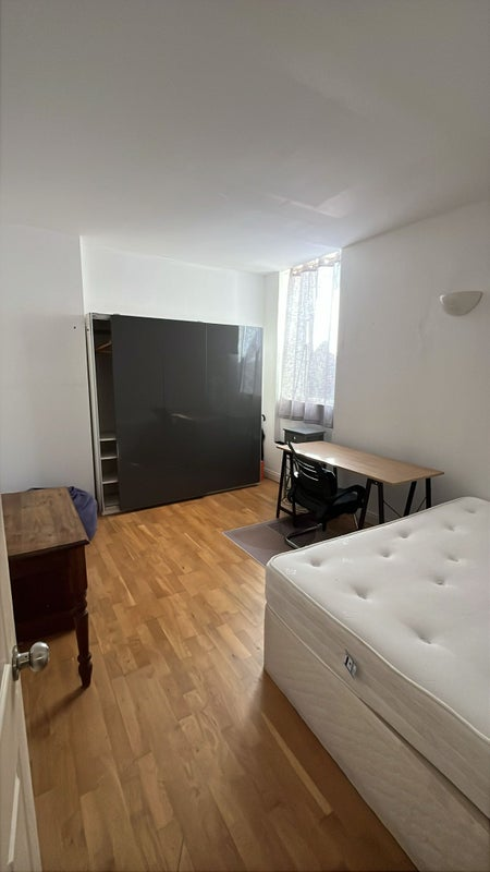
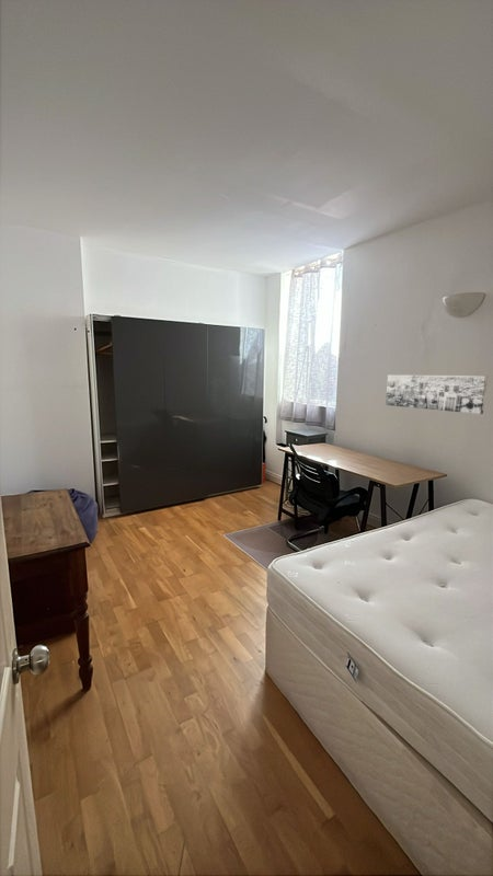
+ wall art (429, 392)
